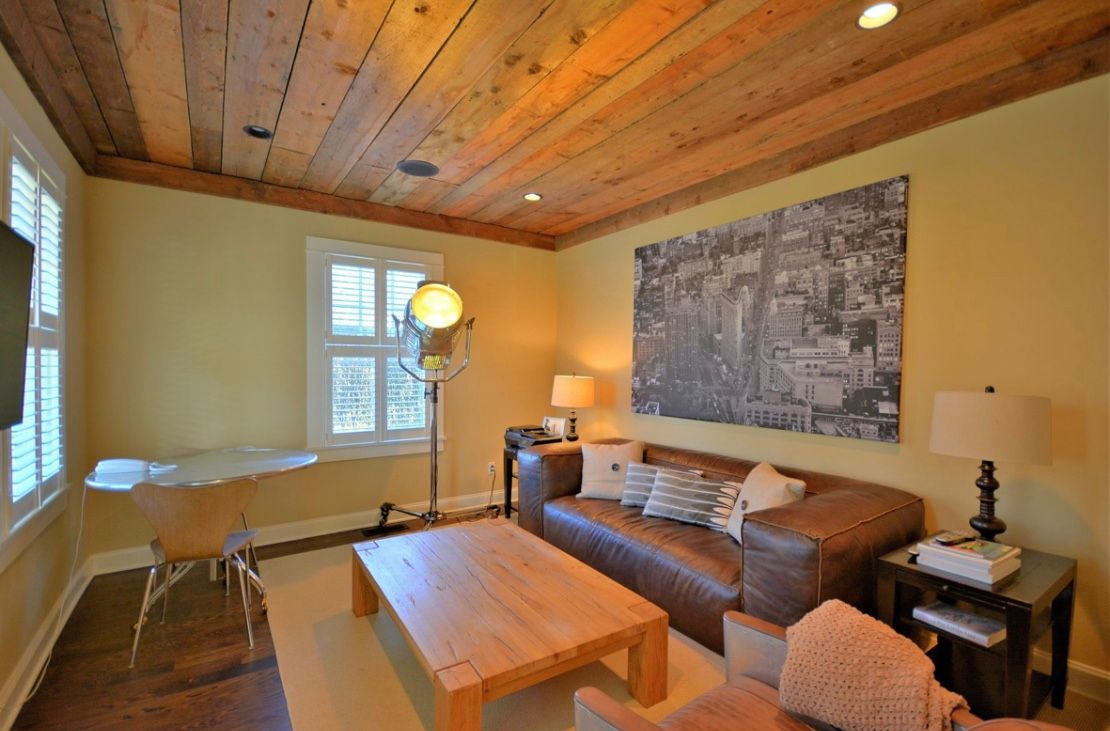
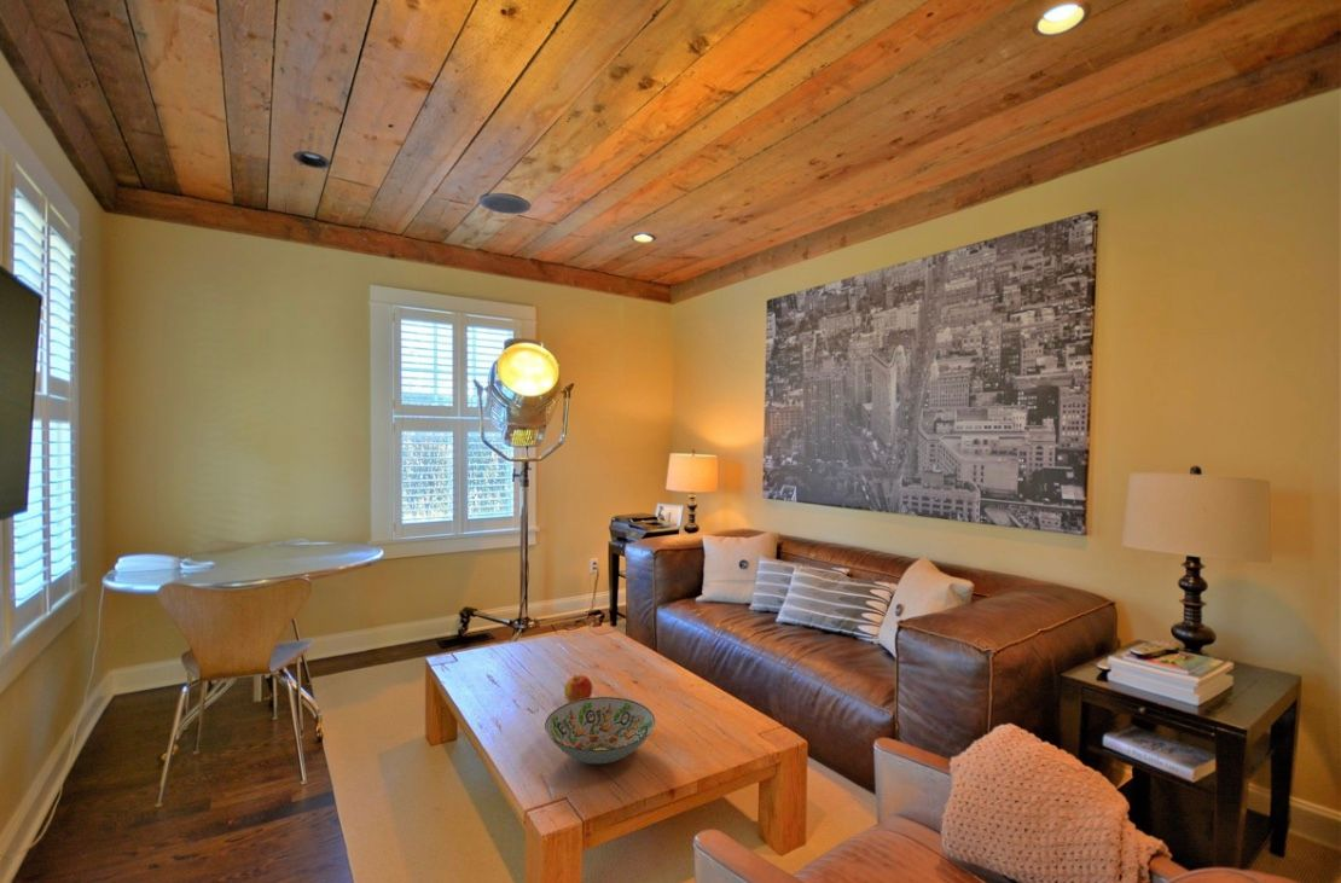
+ decorative bowl (599, 737)
+ apple (577, 689)
